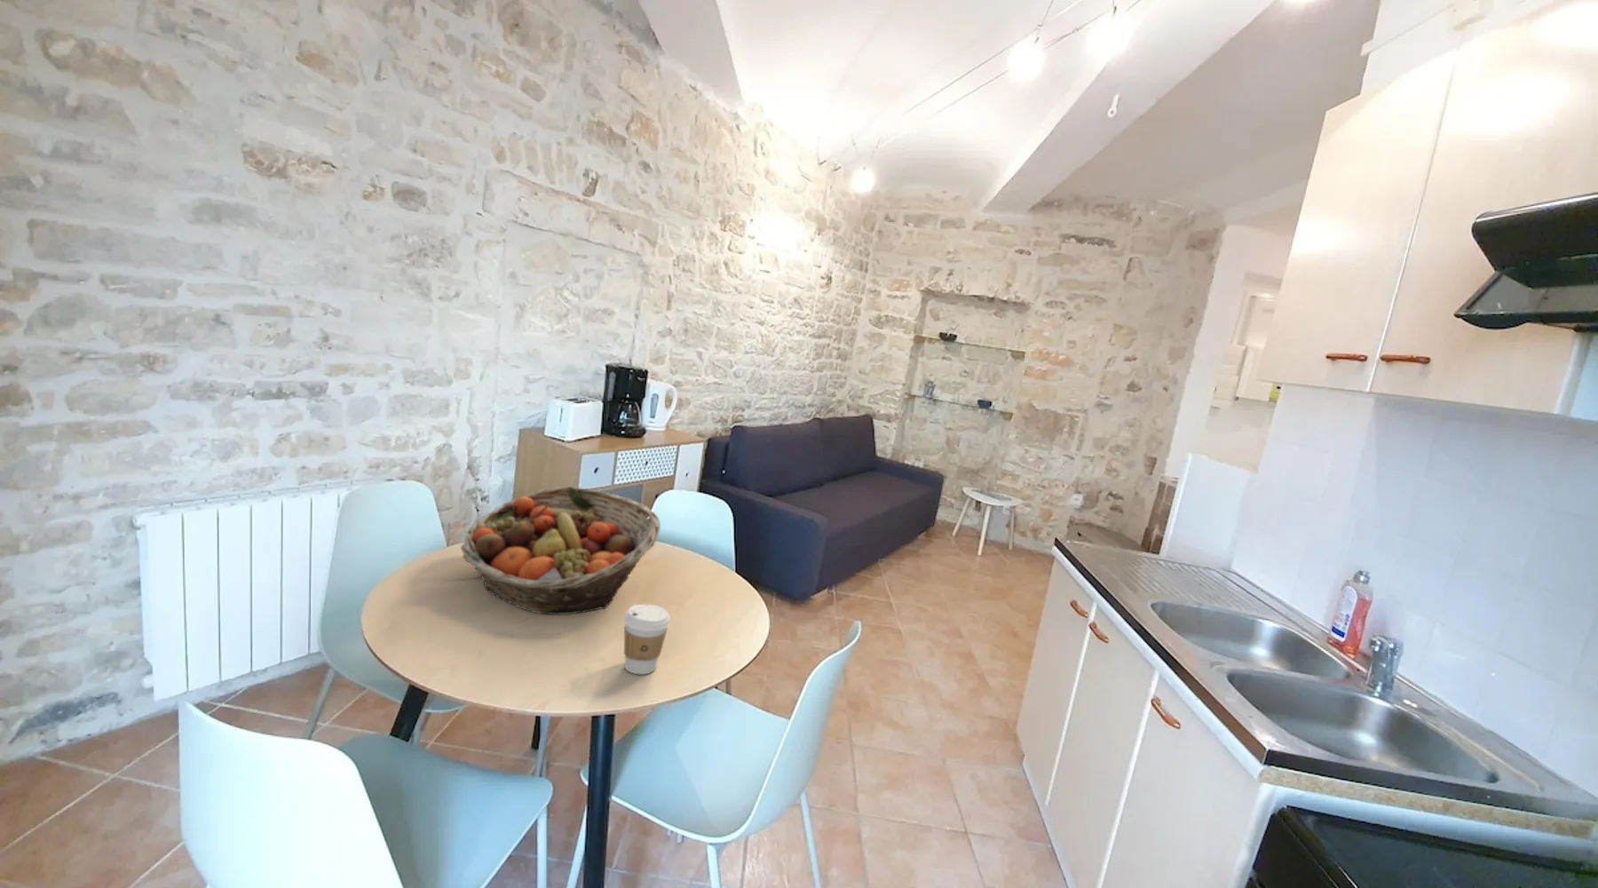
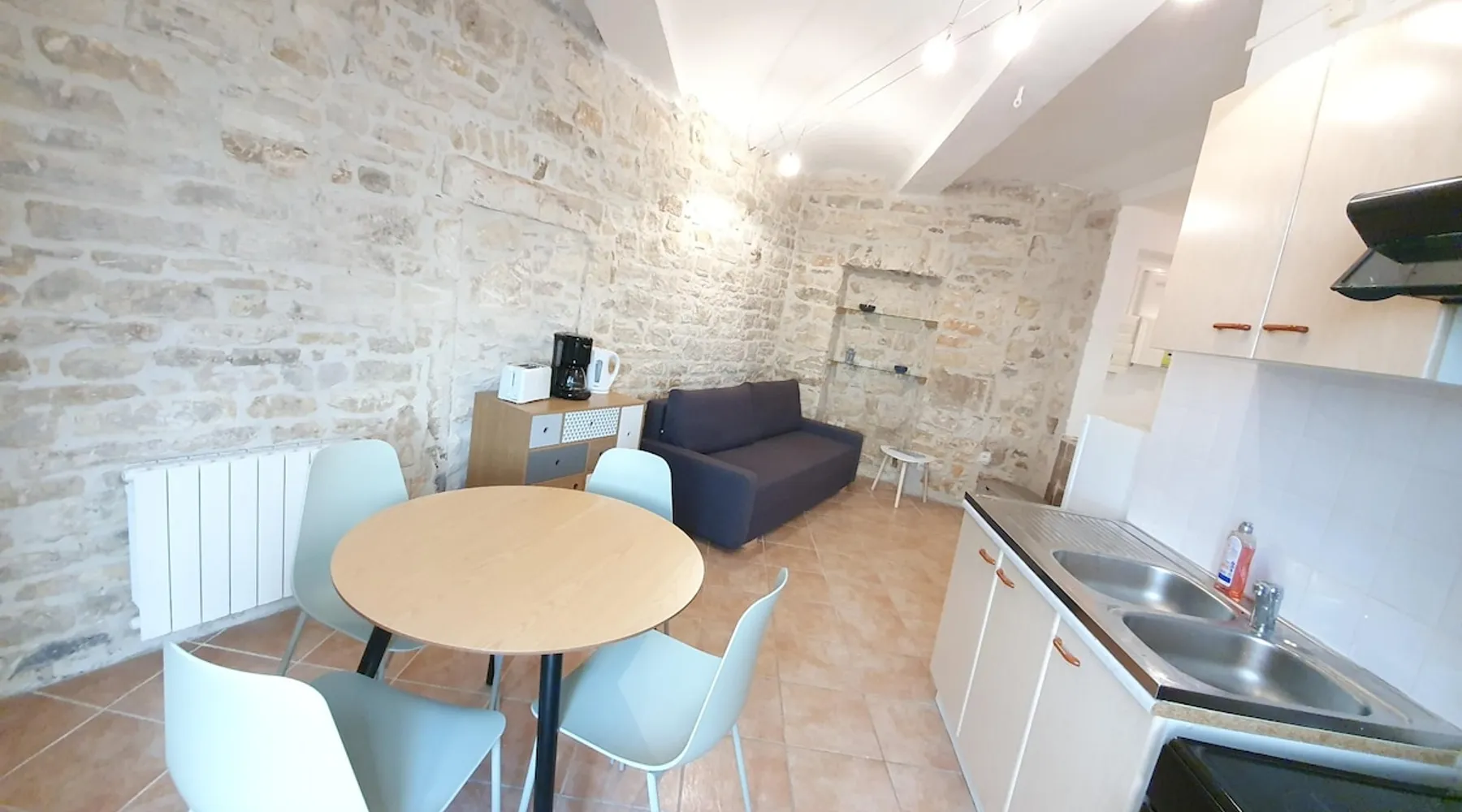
- coffee cup (645, 639)
- fruit basket (562, 546)
